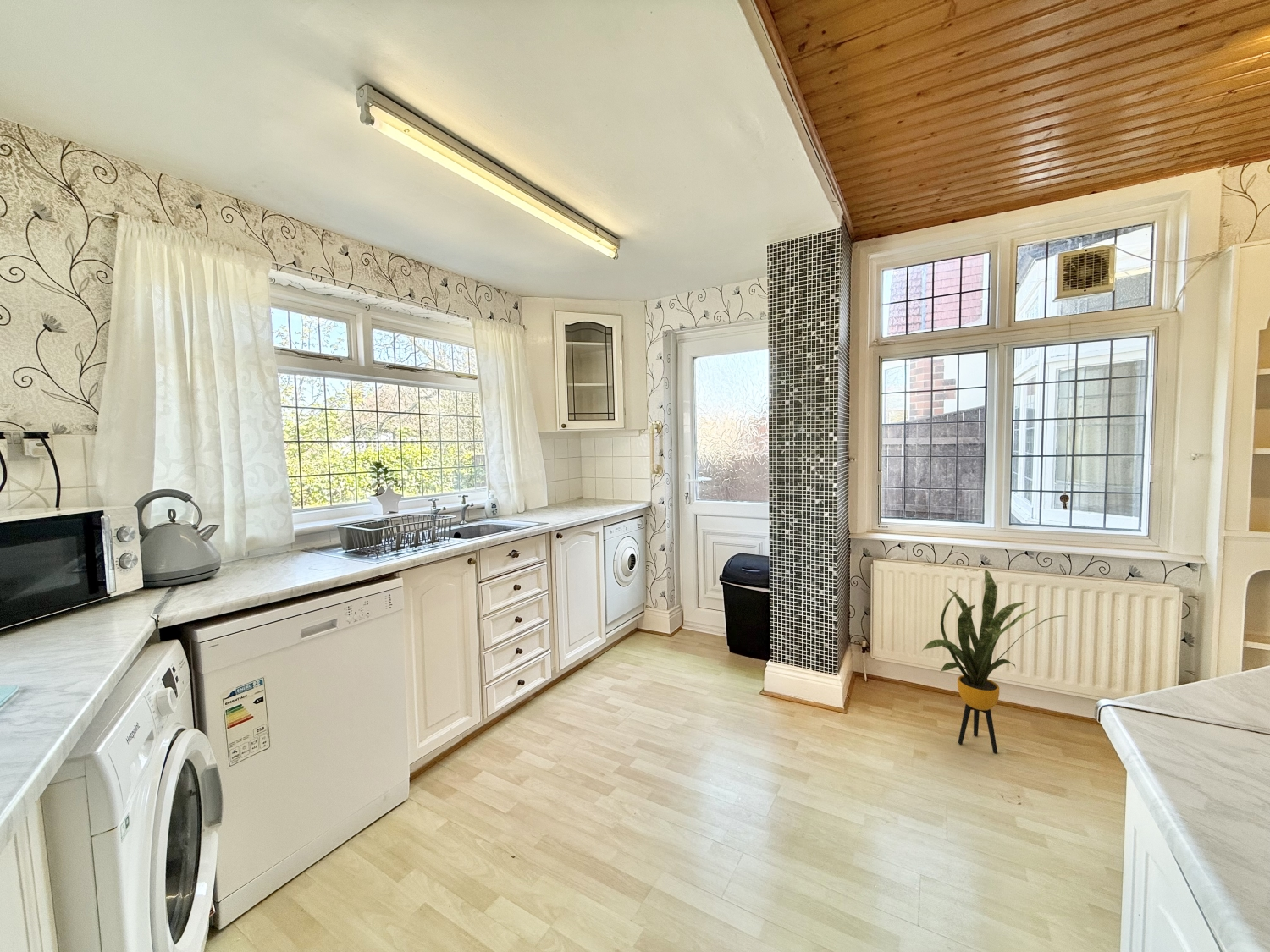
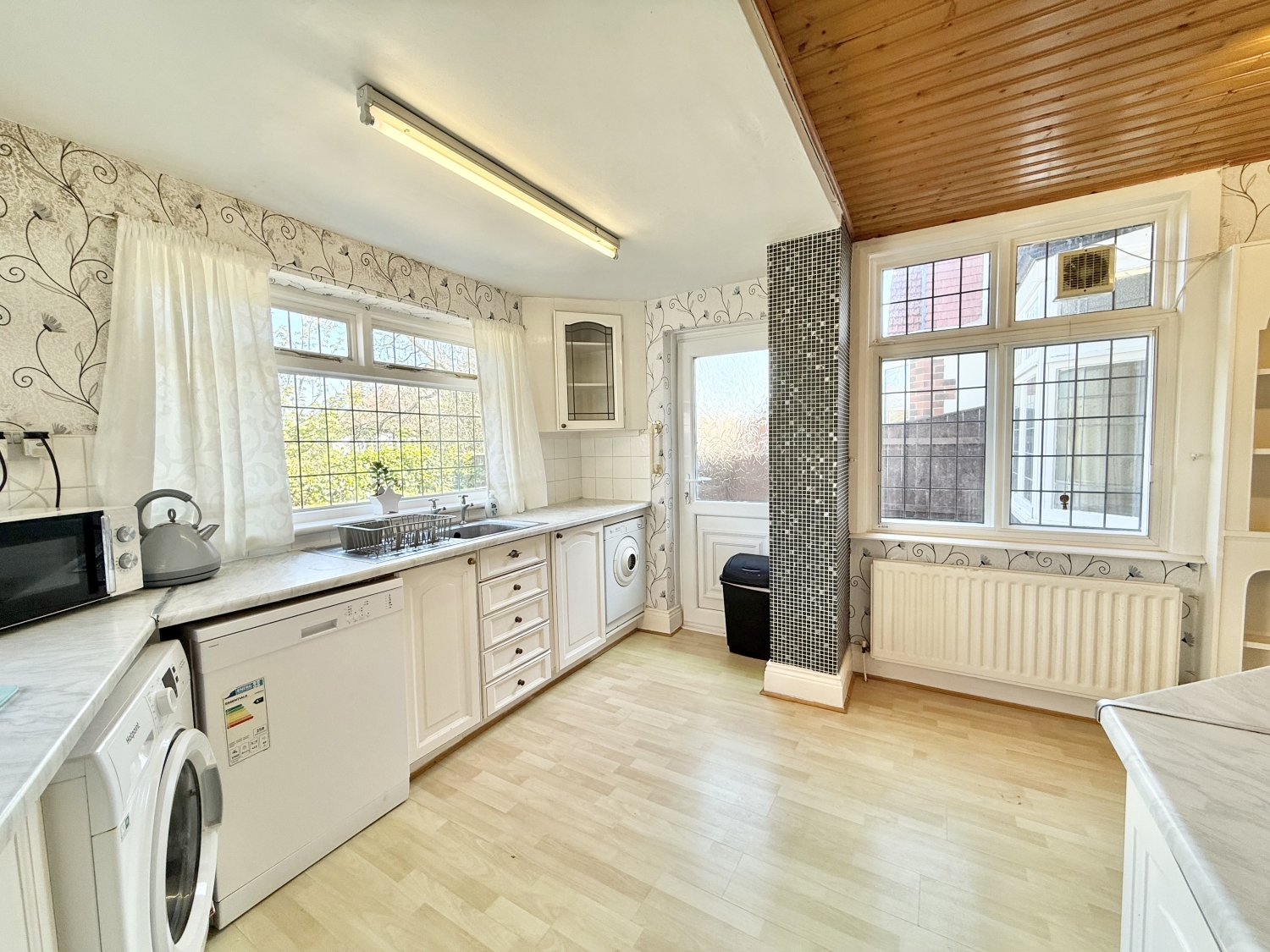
- house plant (987, 663)
